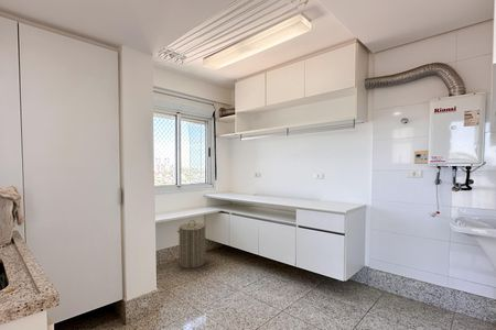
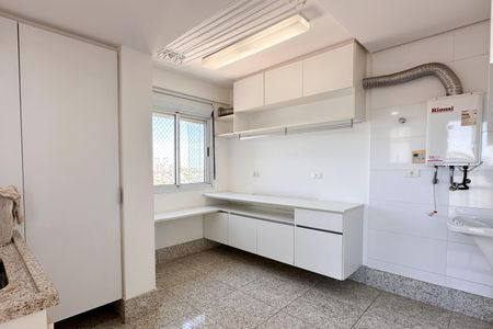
- laundry hamper (192, 241)
